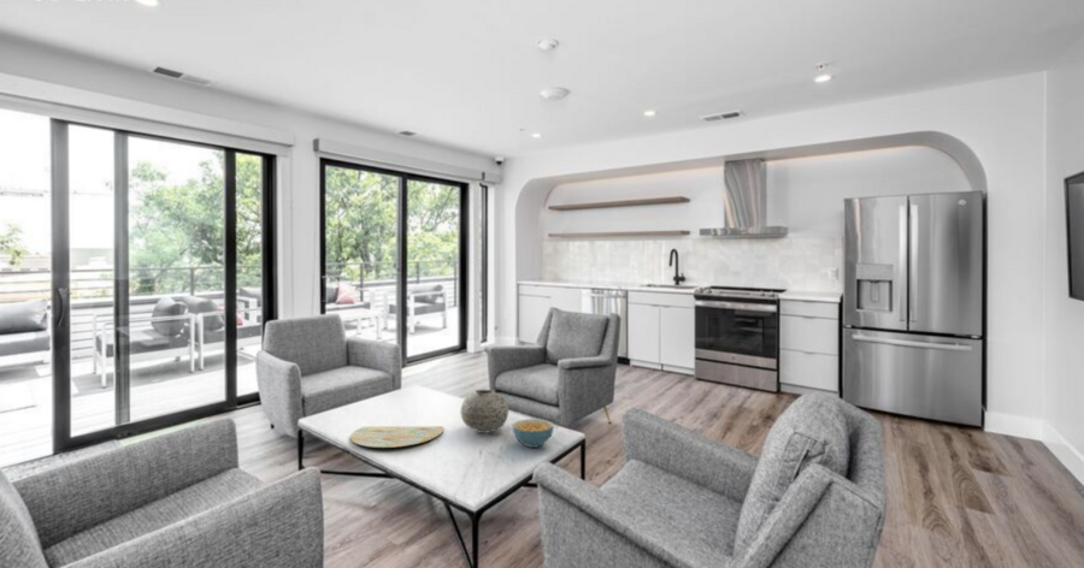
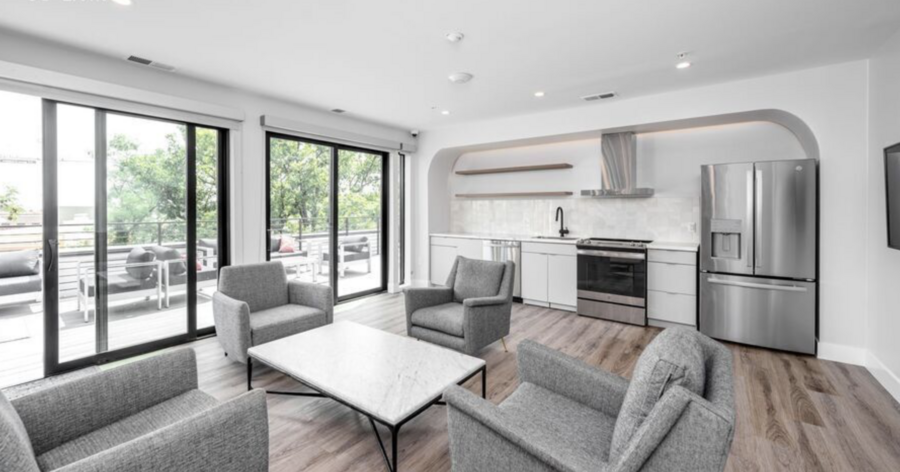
- vase (484, 410)
- decorative tray (397, 431)
- cereal bowl (532, 434)
